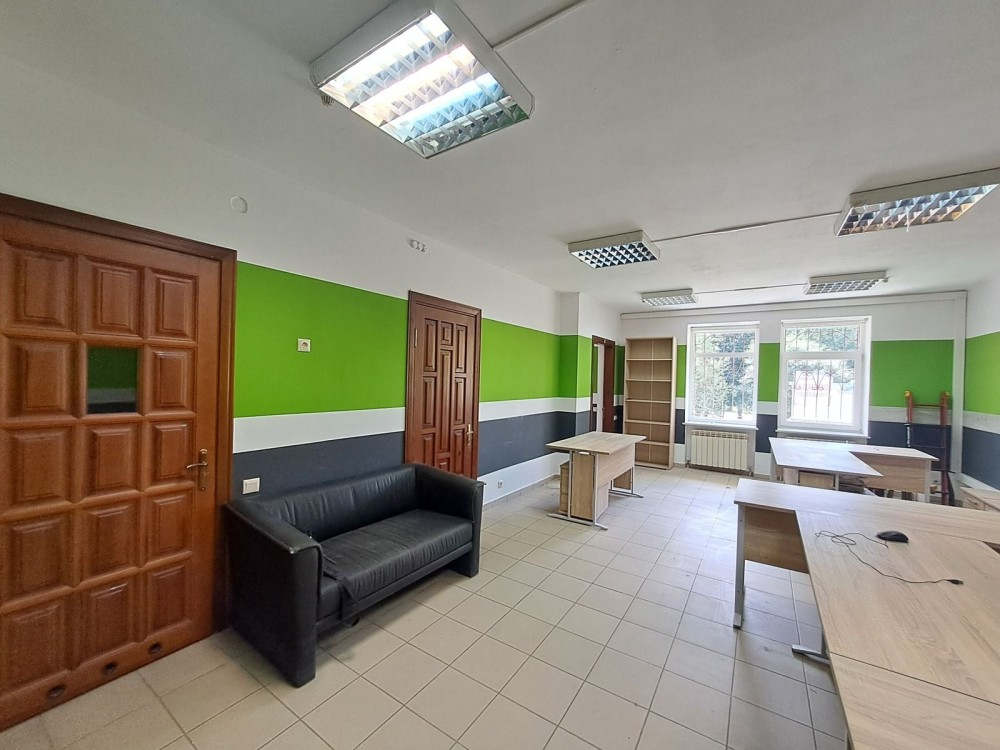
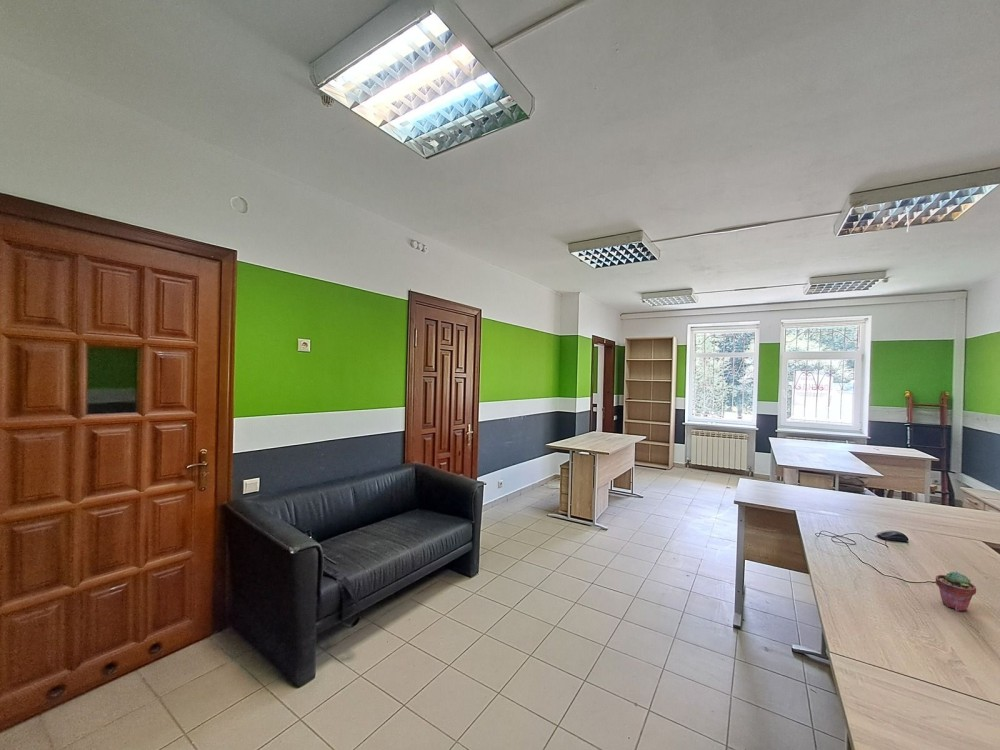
+ potted succulent (955, 588)
